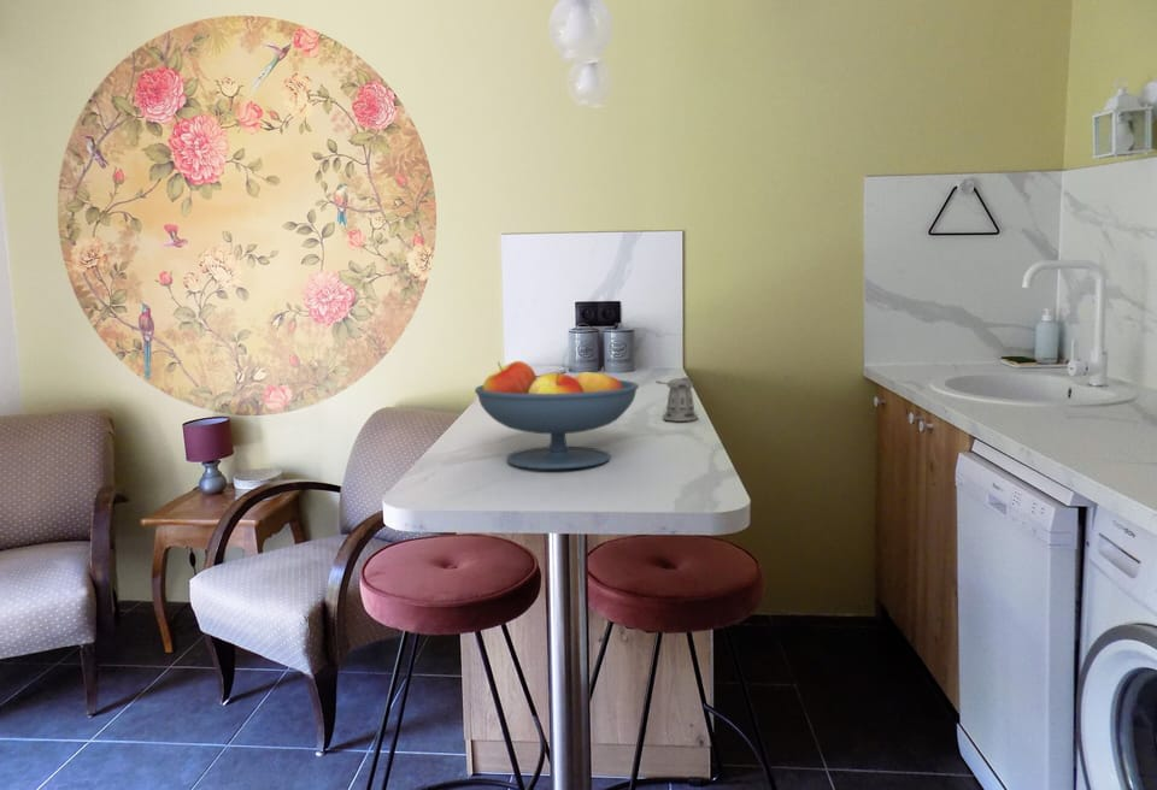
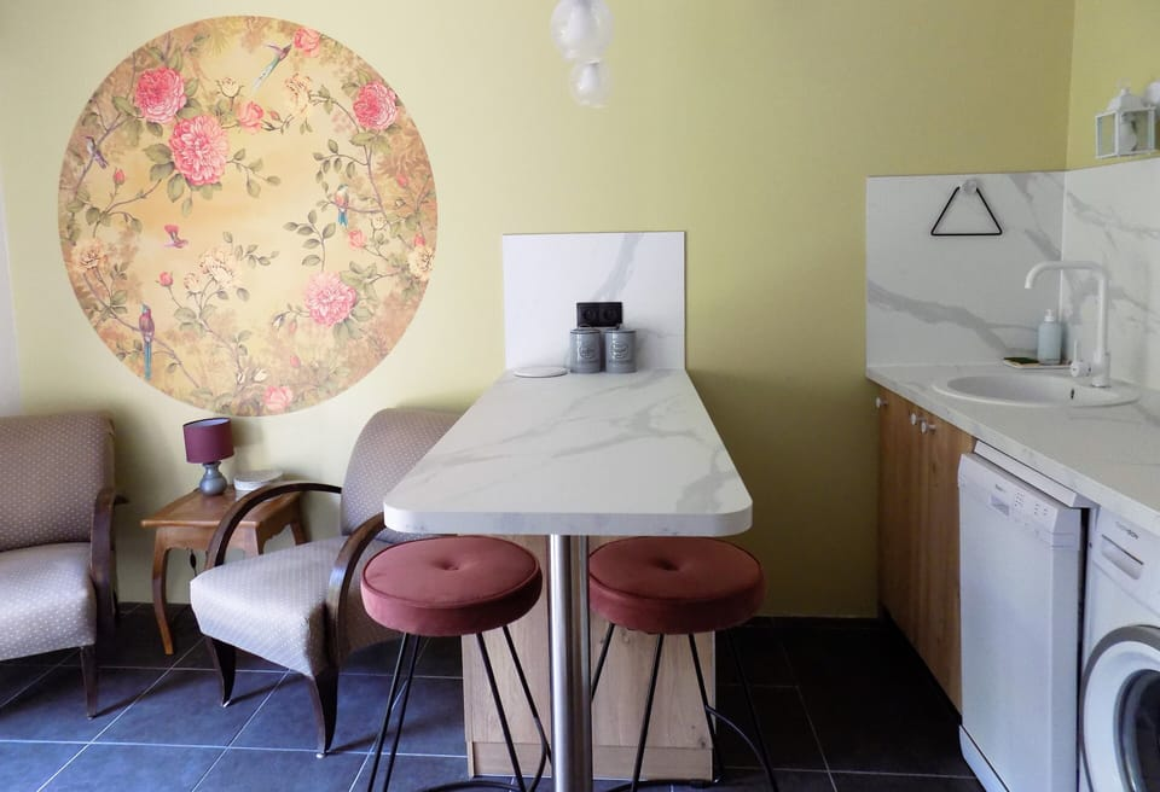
- fruit bowl (557, 409)
- pepper shaker (677, 397)
